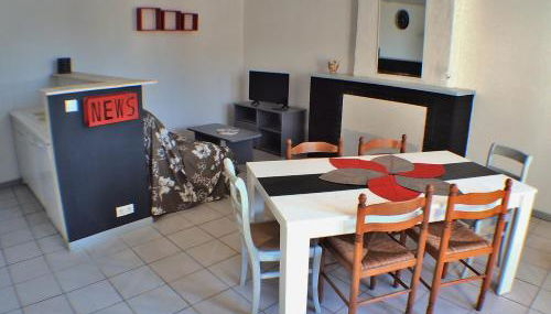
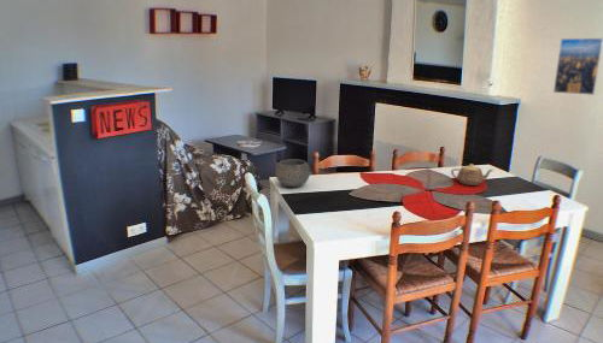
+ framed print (578, 66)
+ bowl (292, 173)
+ teapot (472, 173)
